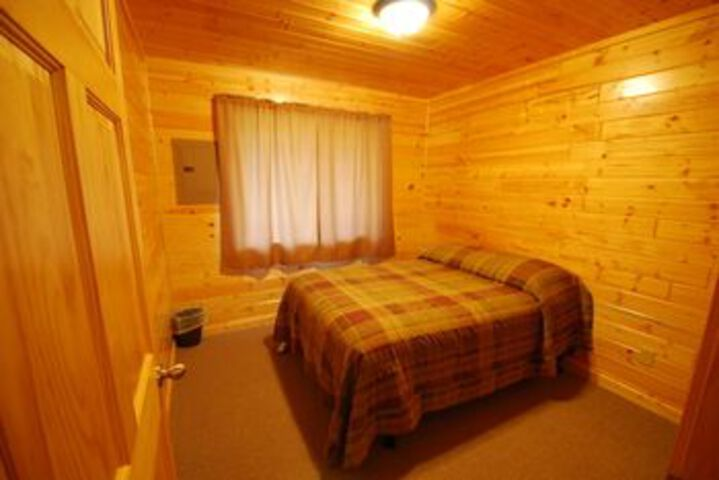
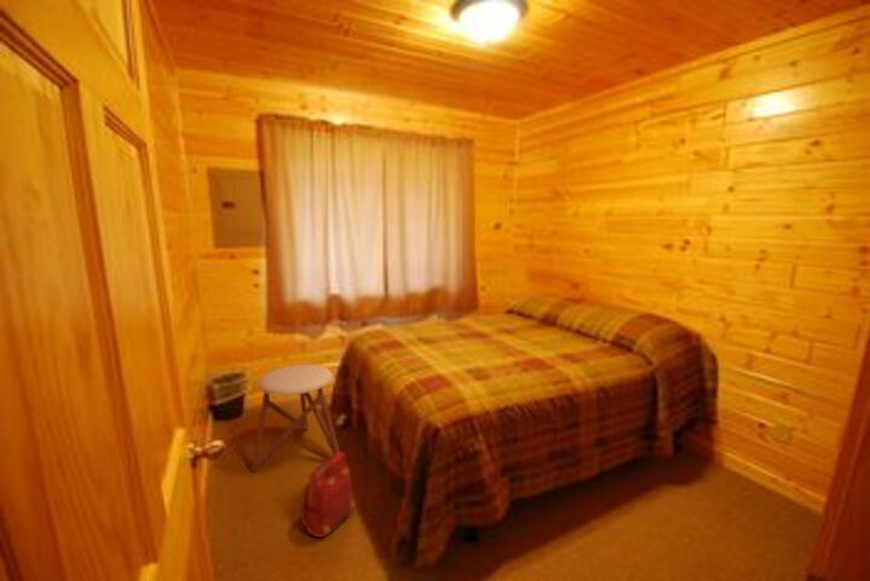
+ backpack (329, 484)
+ stool (292, 416)
